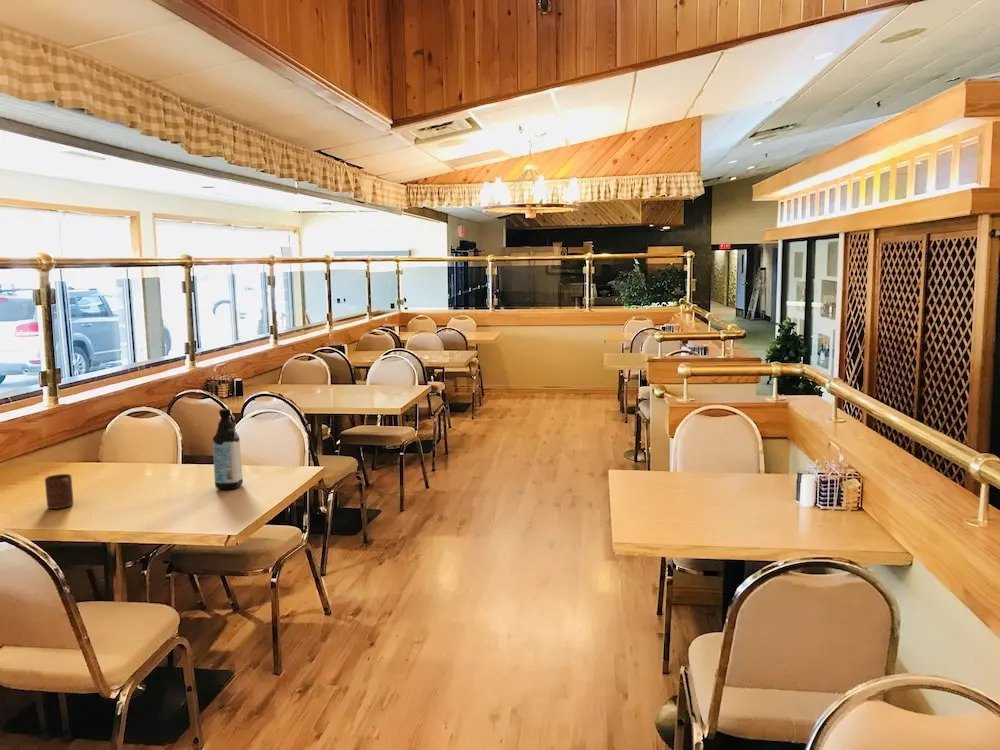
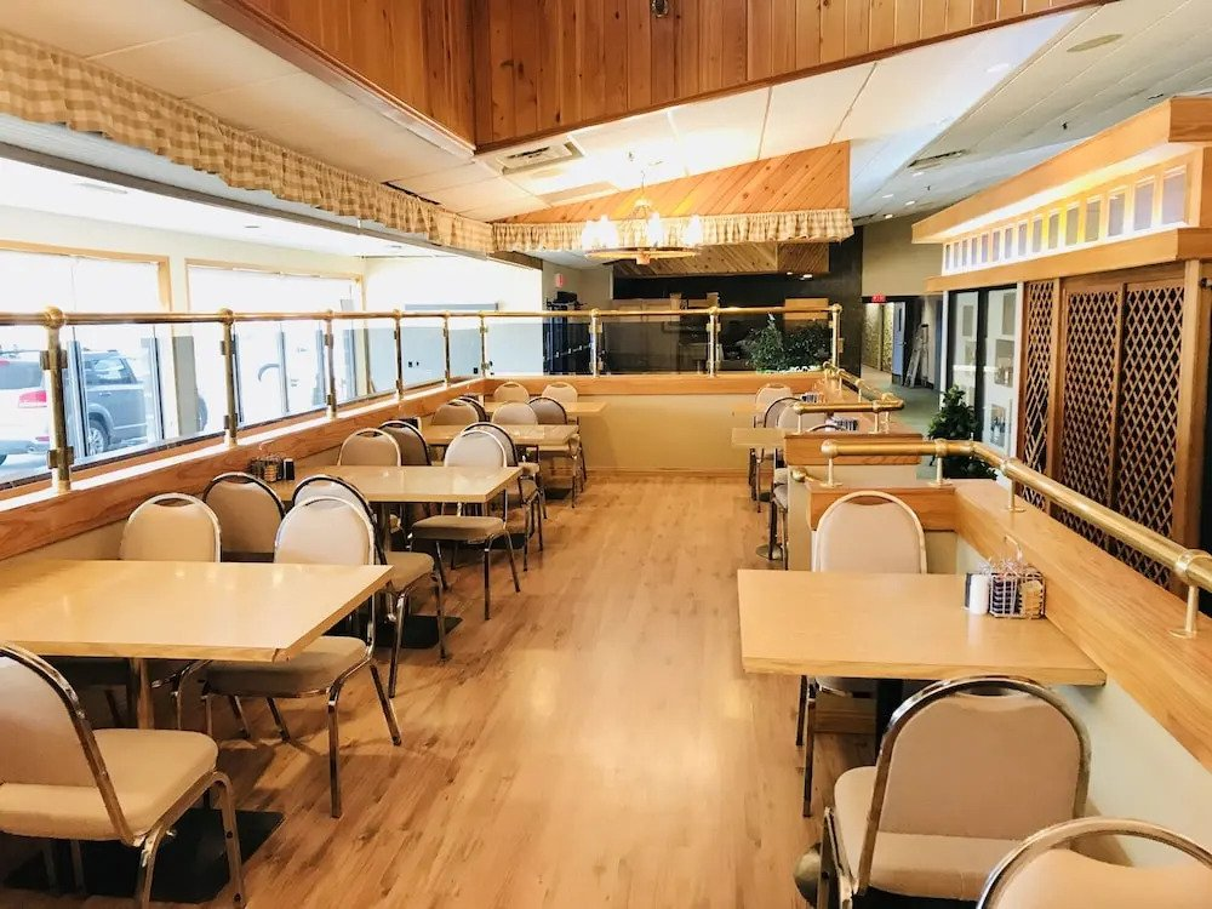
- water bottle (227, 448)
- cup (62, 491)
